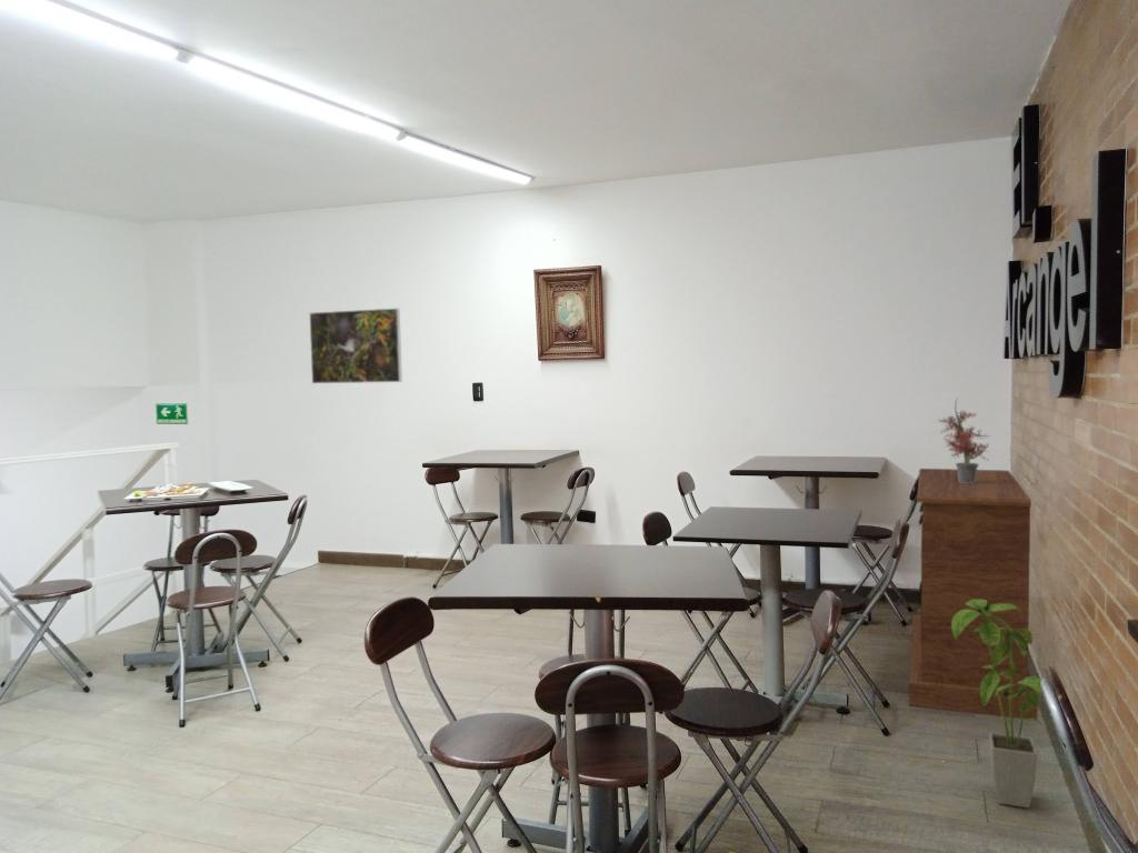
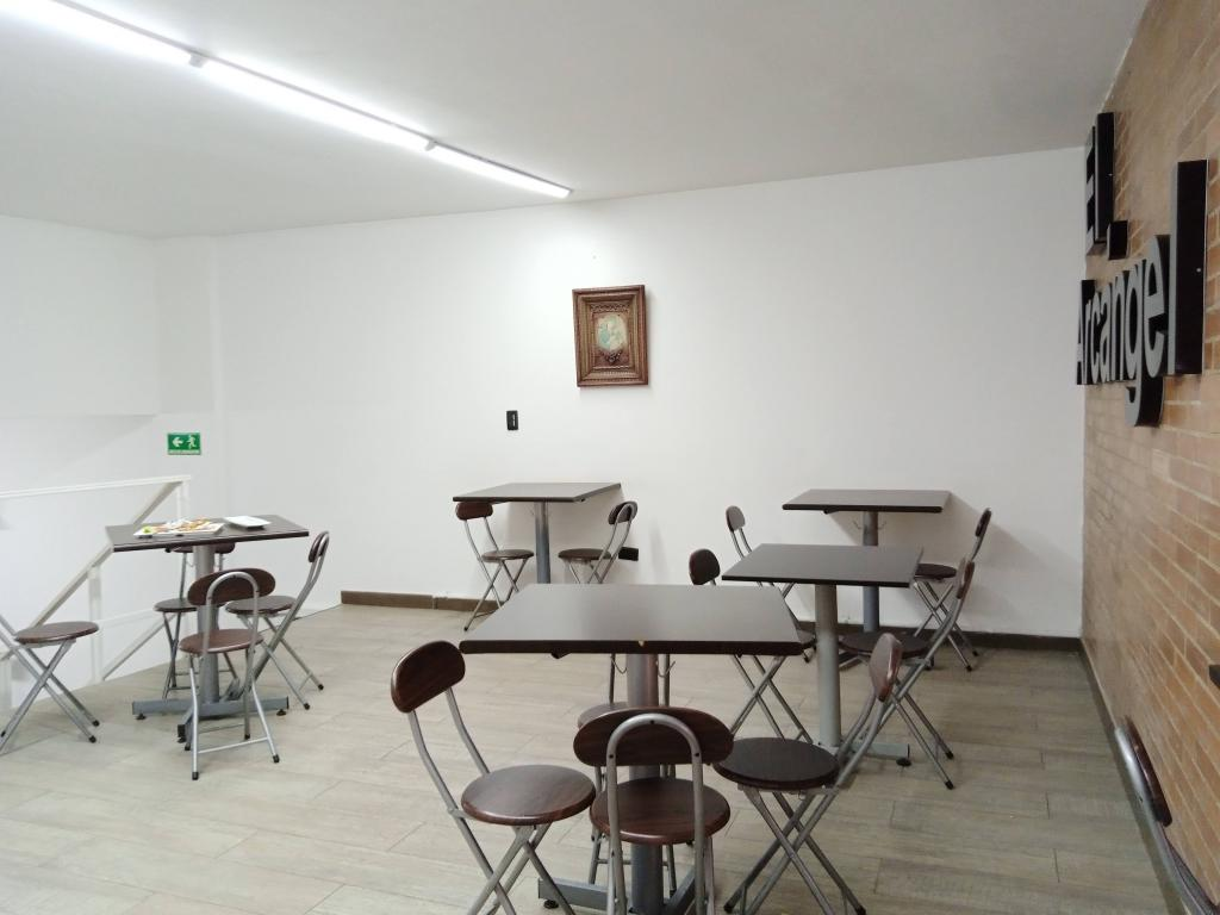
- sideboard (967, 576)
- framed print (355, 347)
- potted plant (964, 439)
- house plant (1002, 708)
